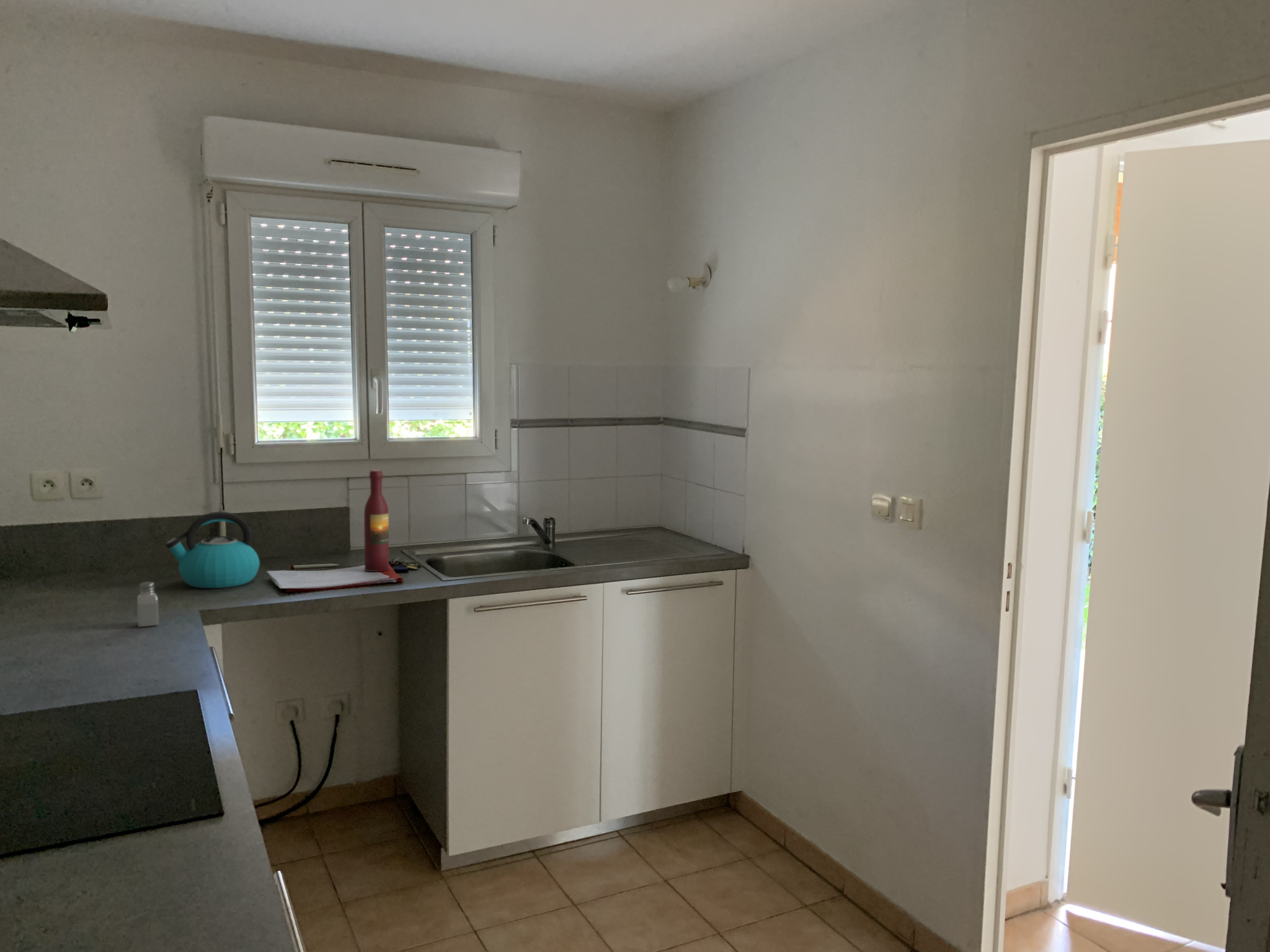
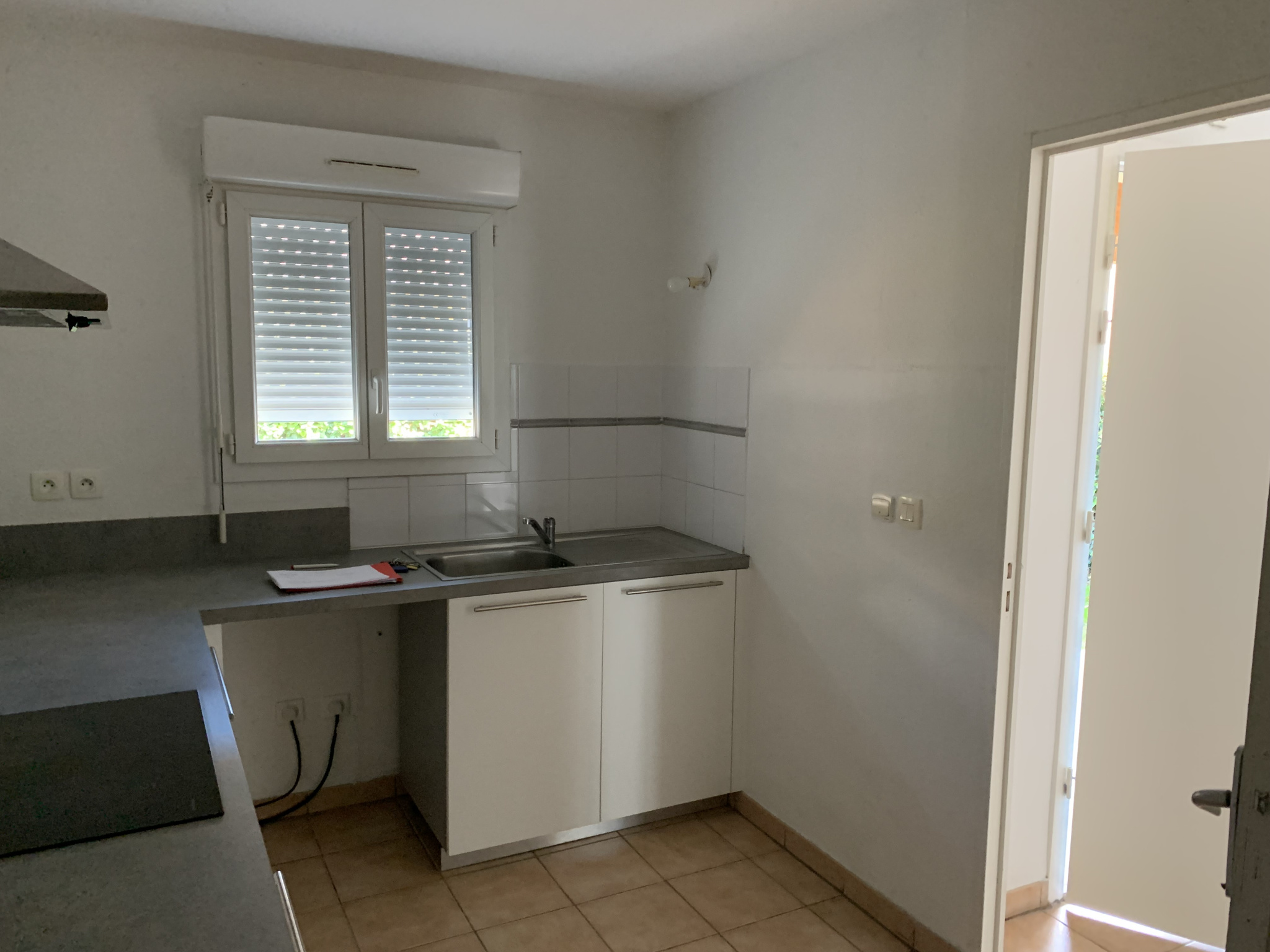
- saltshaker (148, 603)
- wine bottle (376, 519)
- kettle (213, 547)
